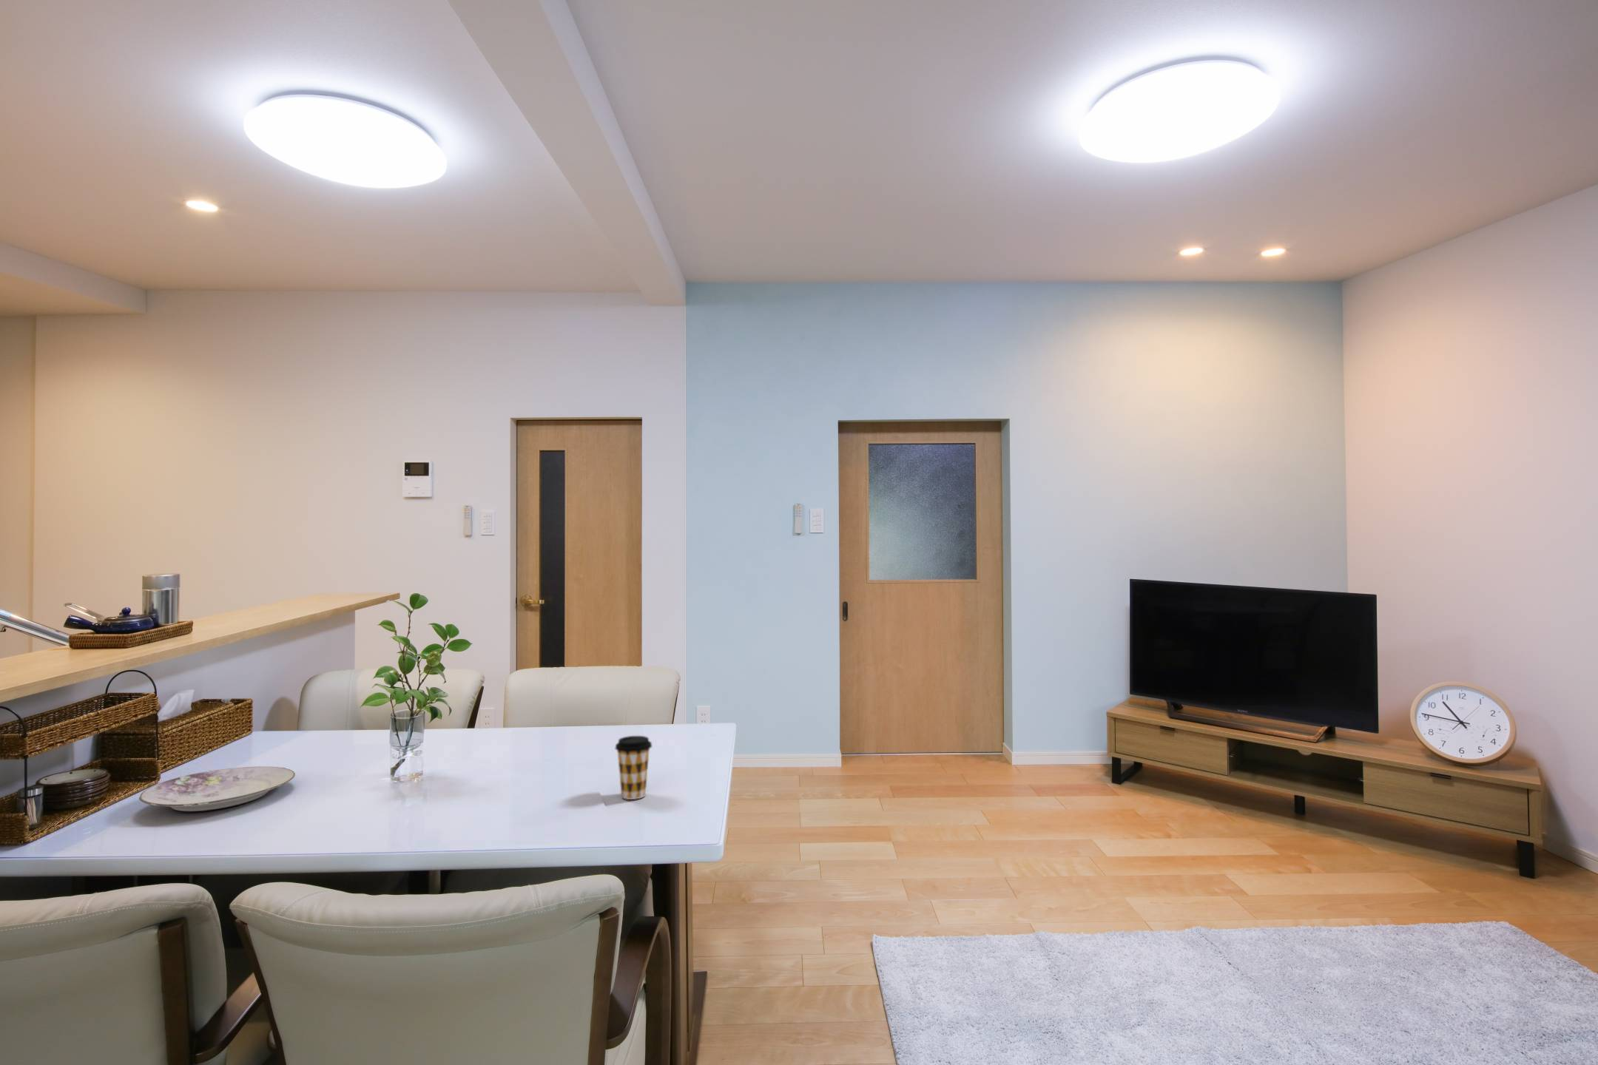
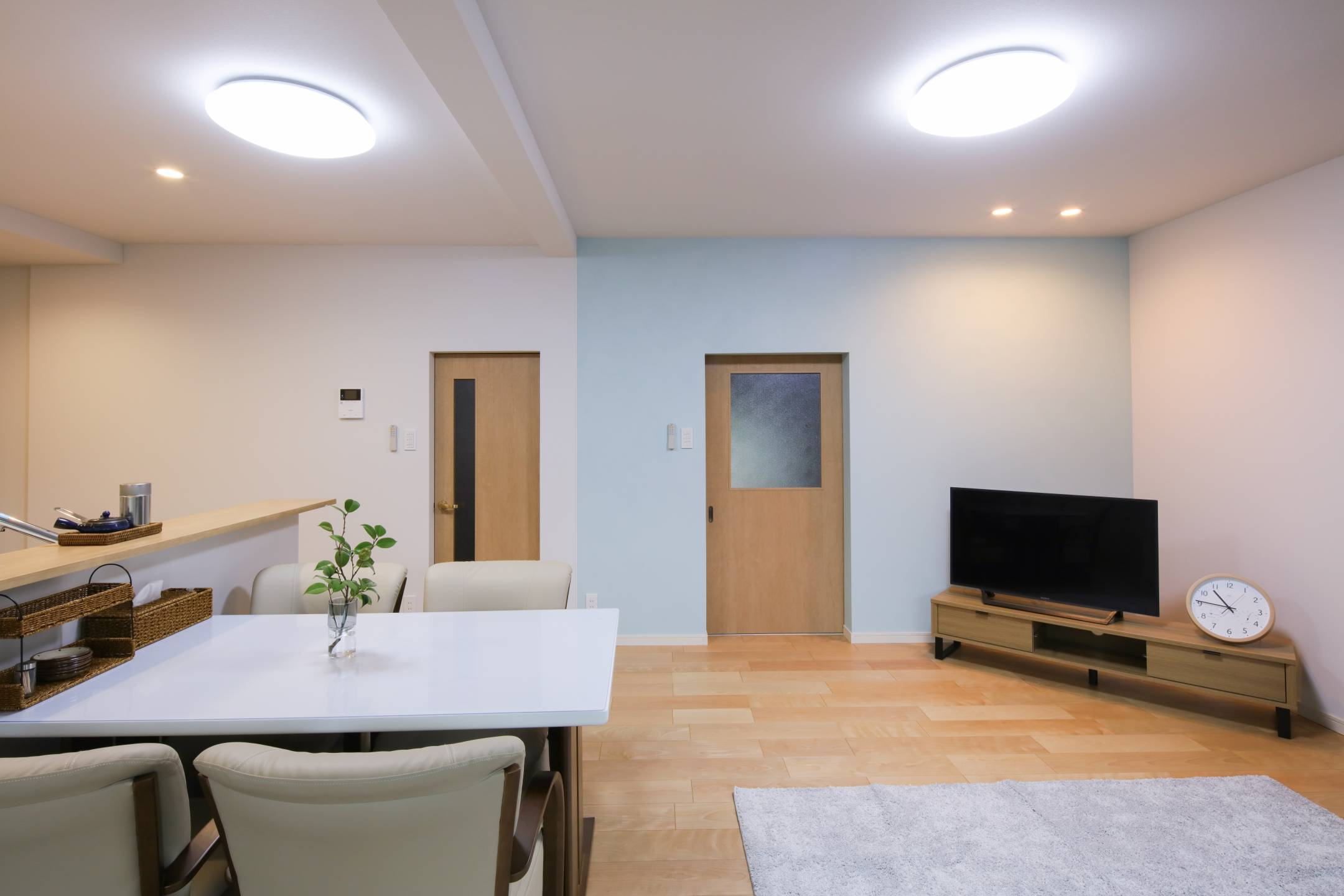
- plate (220, 790)
- coffee cup (634, 767)
